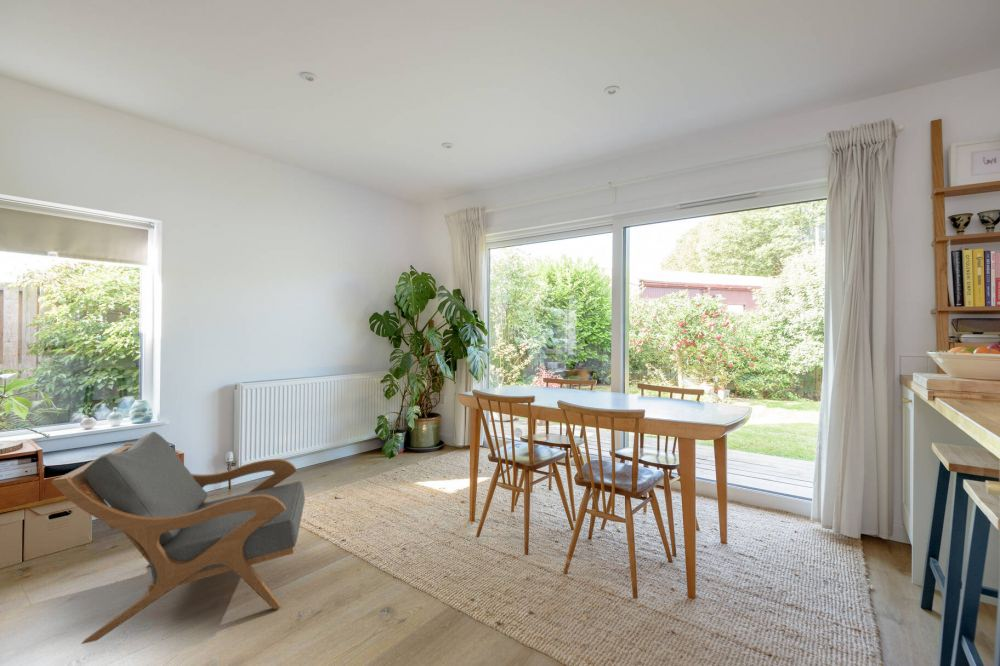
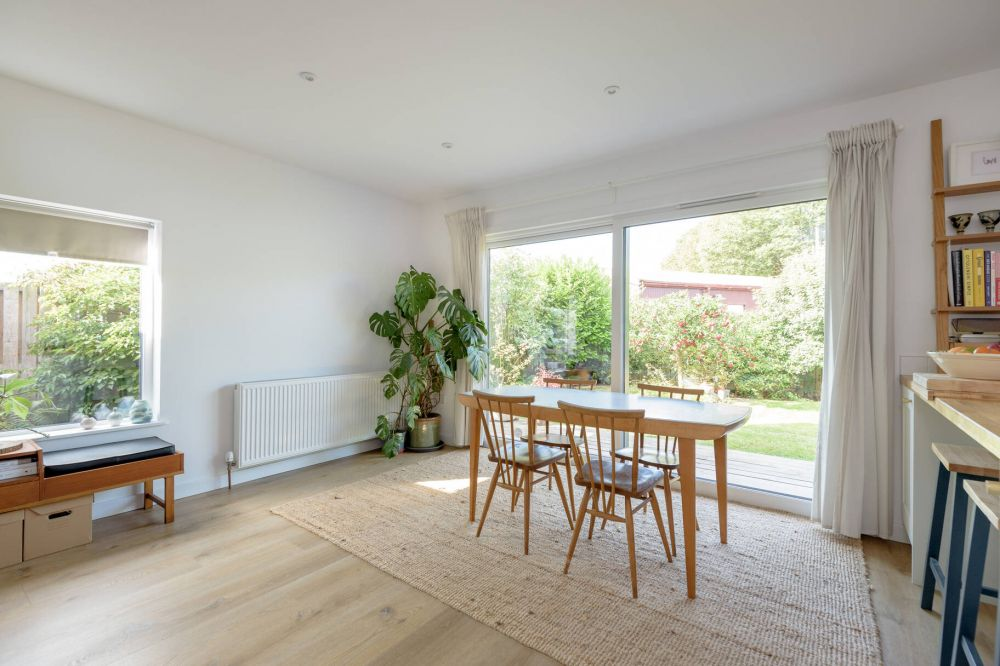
- armchair (204, 511)
